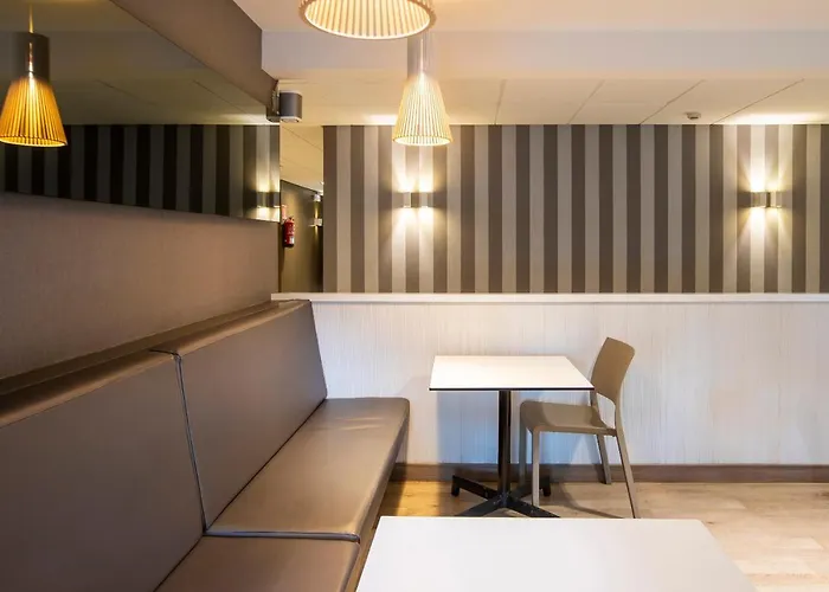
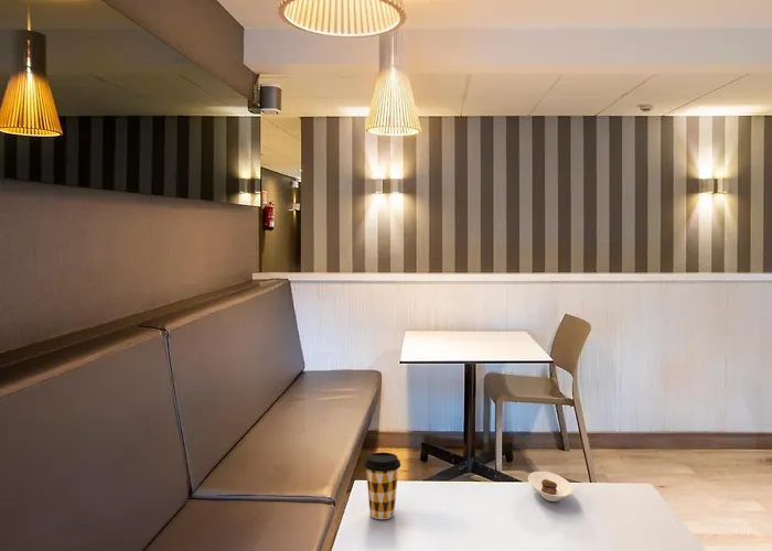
+ coffee cup (382, 485)
+ saucer (549, 487)
